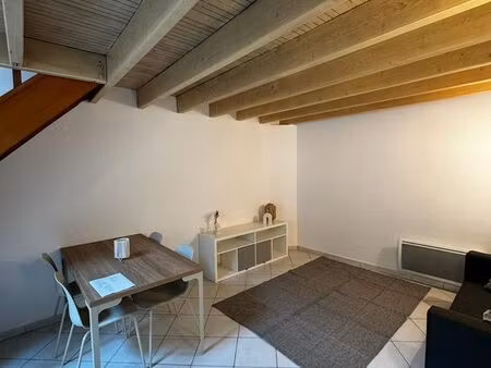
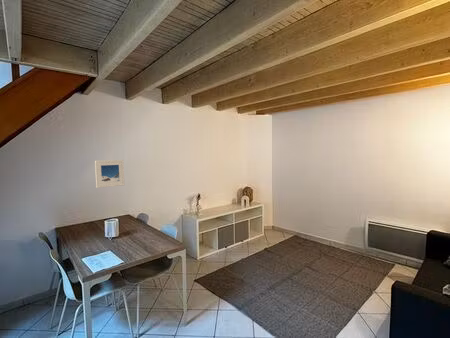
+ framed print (110, 173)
